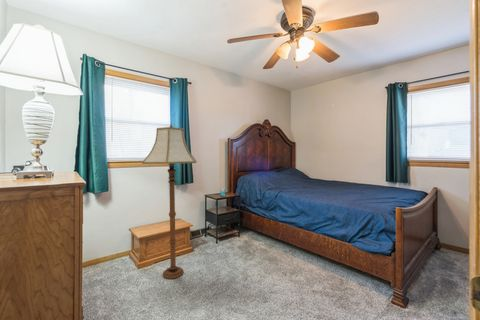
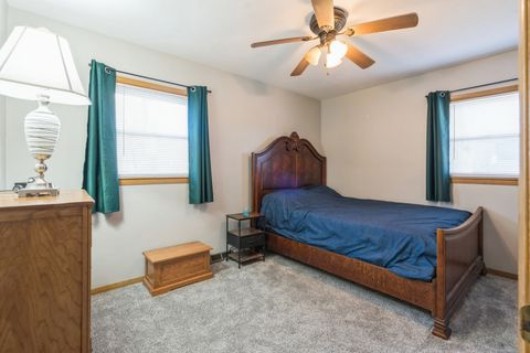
- floor lamp (171, 198)
